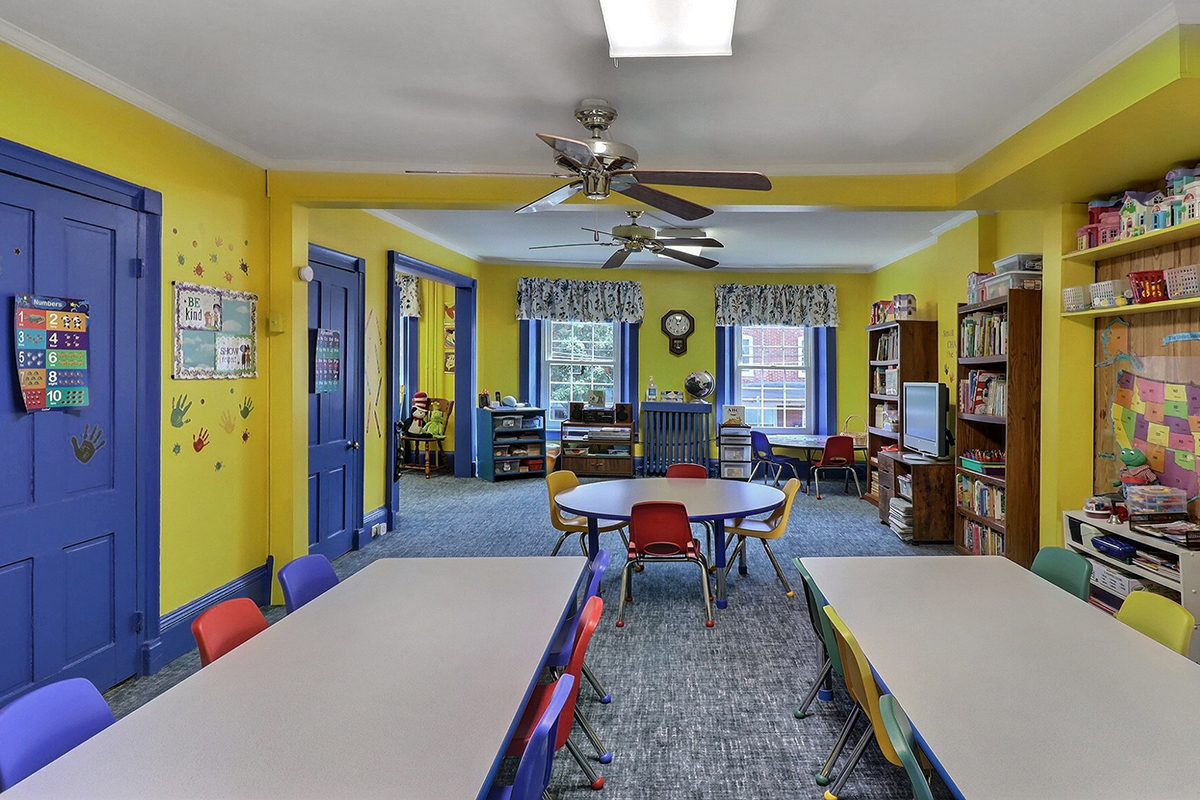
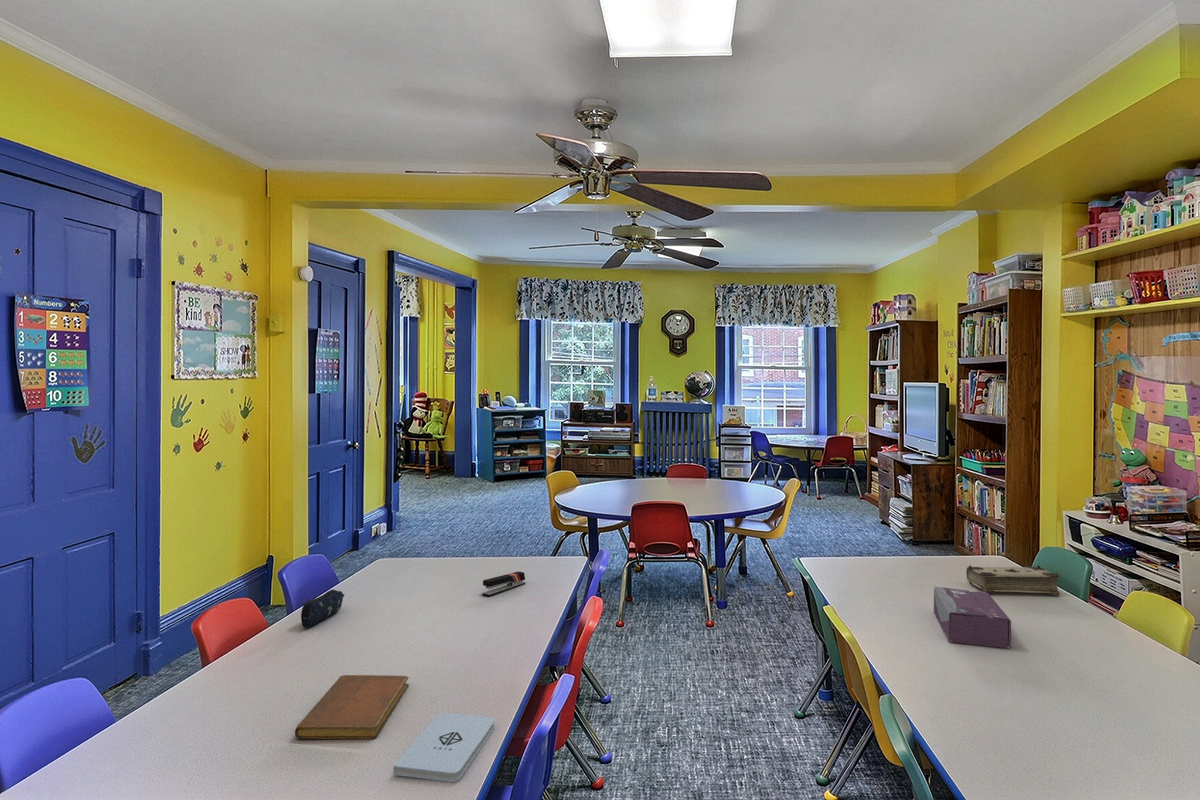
+ stapler (504, 582)
+ book (1011, 578)
+ pencil case (322, 607)
+ notebook (356, 704)
+ notepad (448, 744)
+ tissue box (969, 615)
